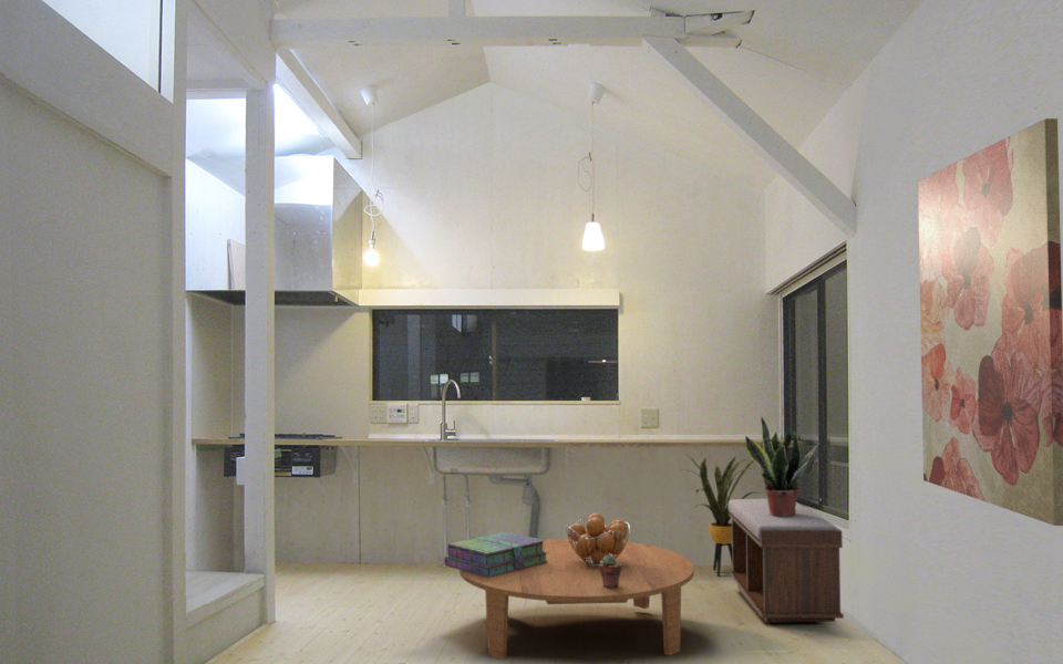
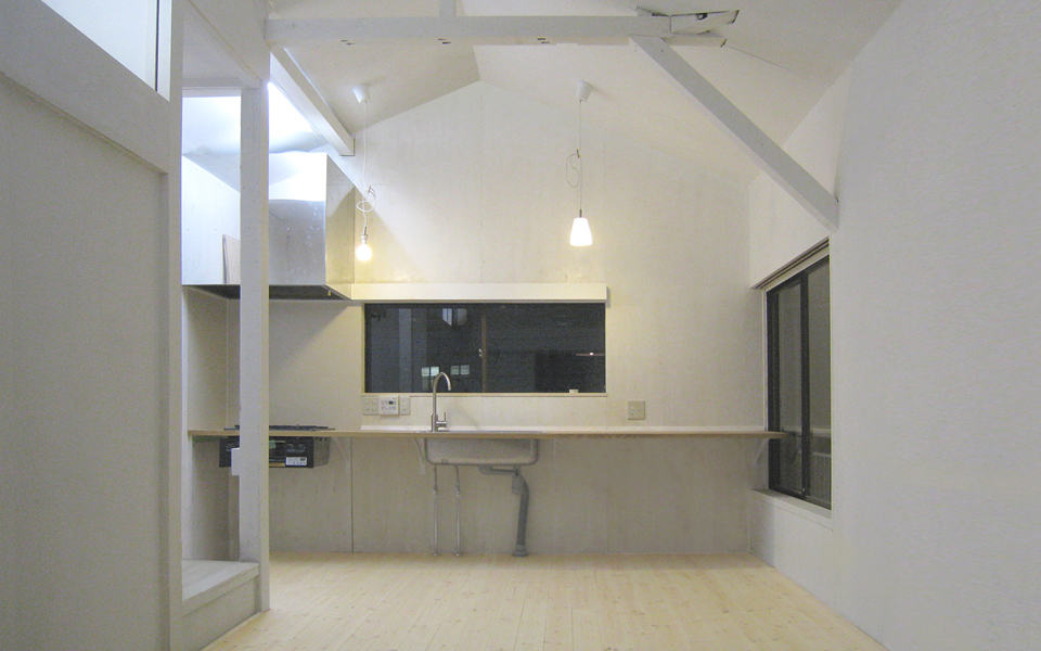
- bench (780, 557)
- potted succulent (610, 570)
- potted plant (780, 466)
- fruit basket (598, 538)
- wall art (980, 325)
- coffee table (576, 598)
- stack of books (496, 552)
- house plant (727, 511)
